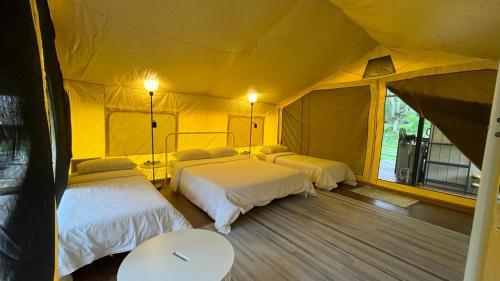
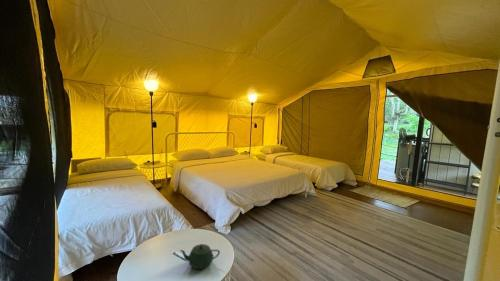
+ teapot (199, 254)
